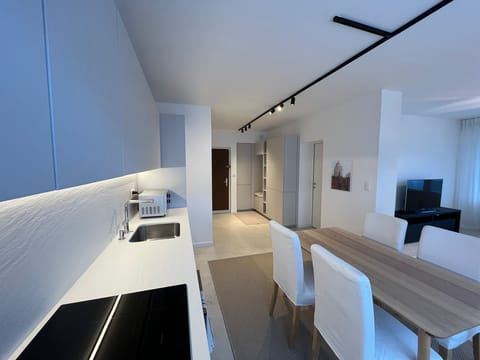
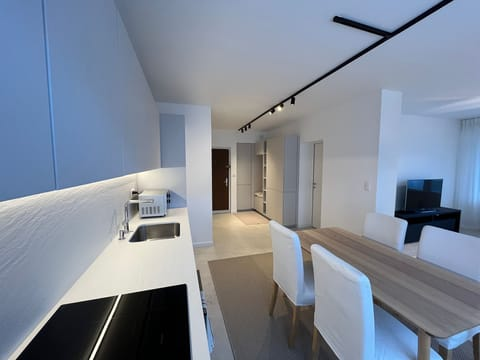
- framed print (341, 175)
